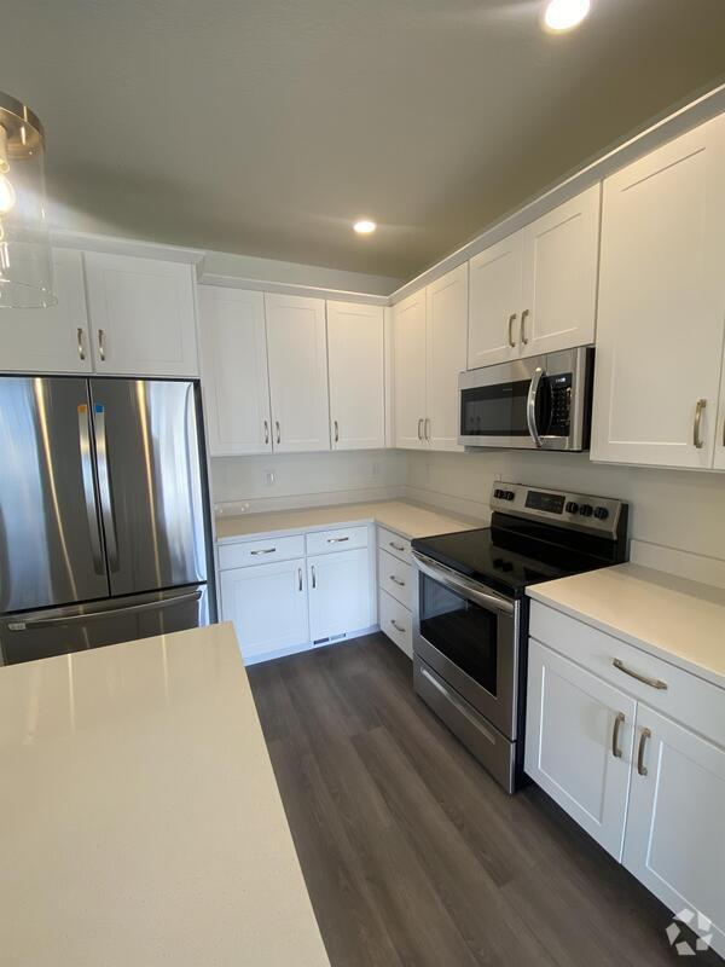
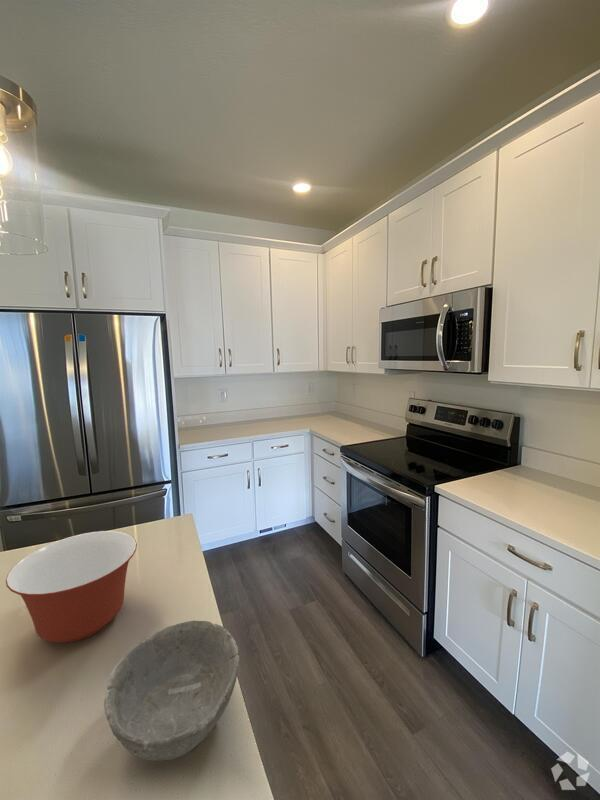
+ mixing bowl (80, 589)
+ bowl (176, 695)
